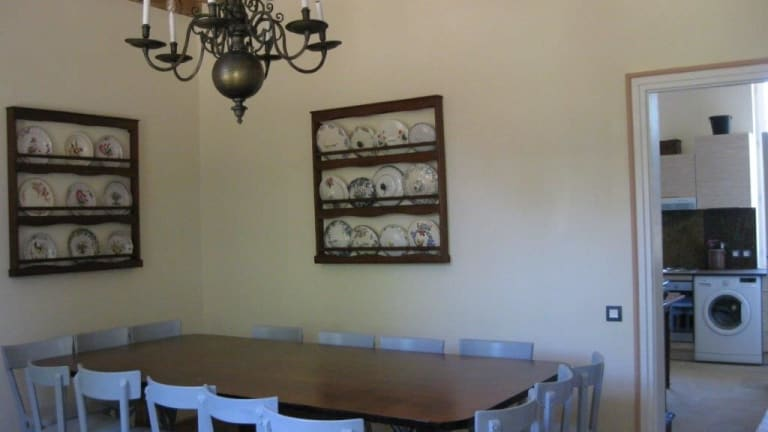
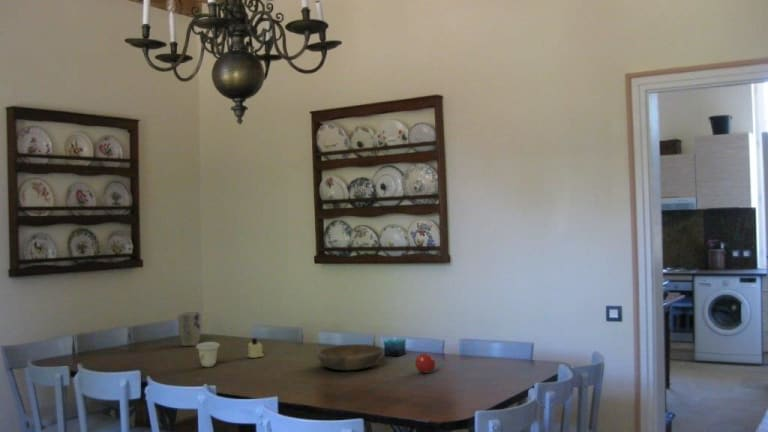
+ plant pot (190, 328)
+ fruit (425, 361)
+ candle (395, 343)
+ cup (208, 355)
+ candle (255, 348)
+ bowl (350, 358)
